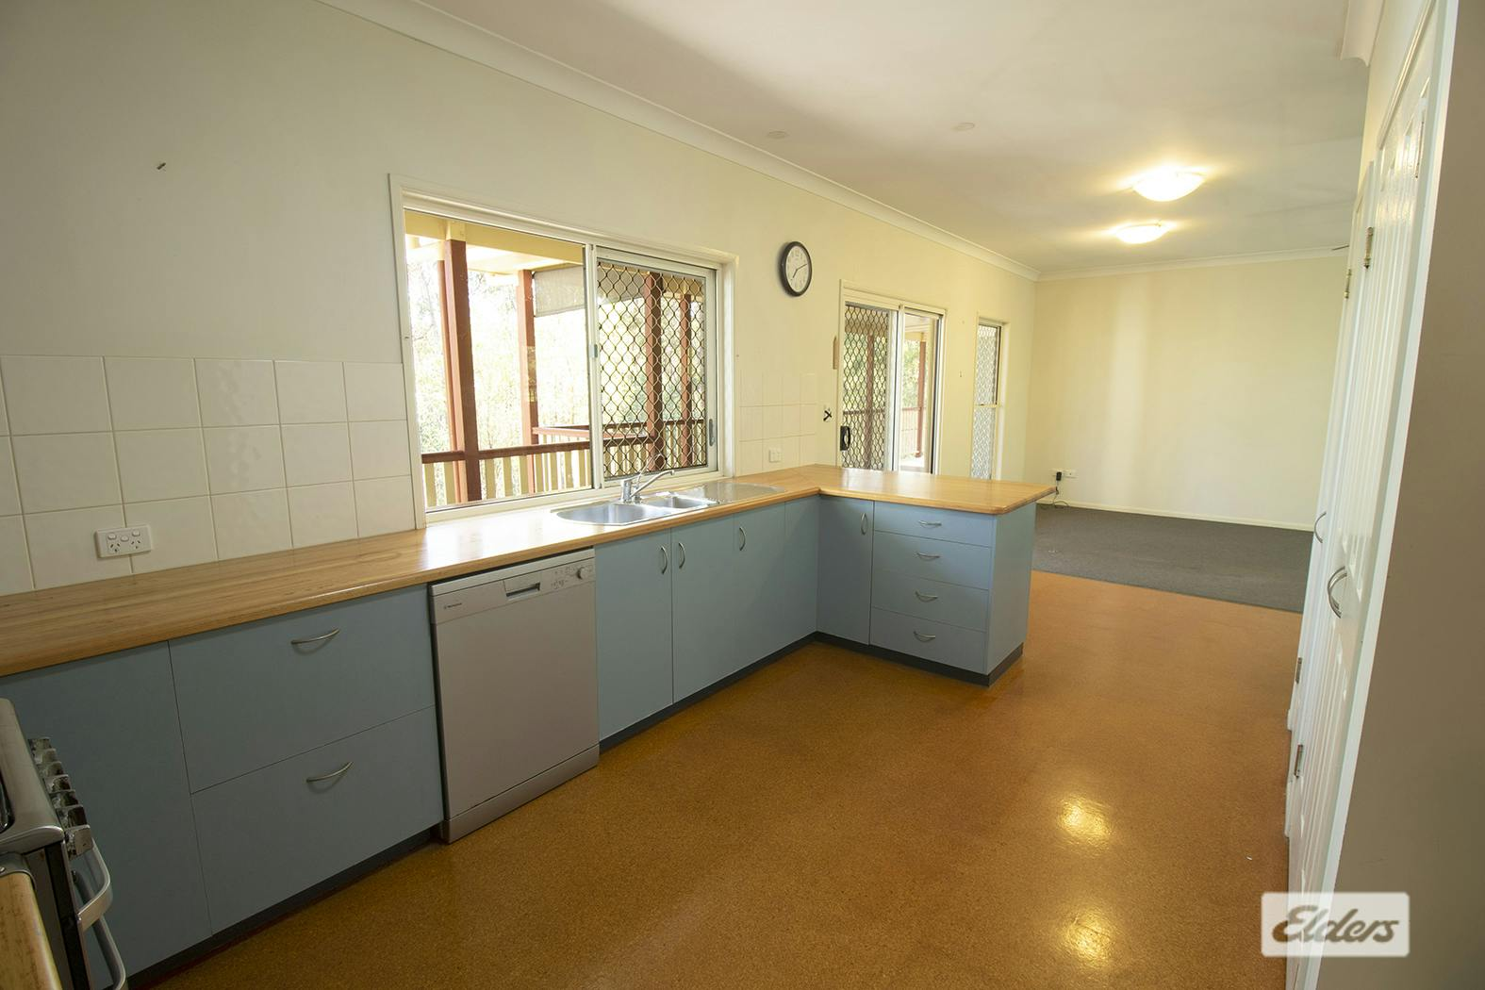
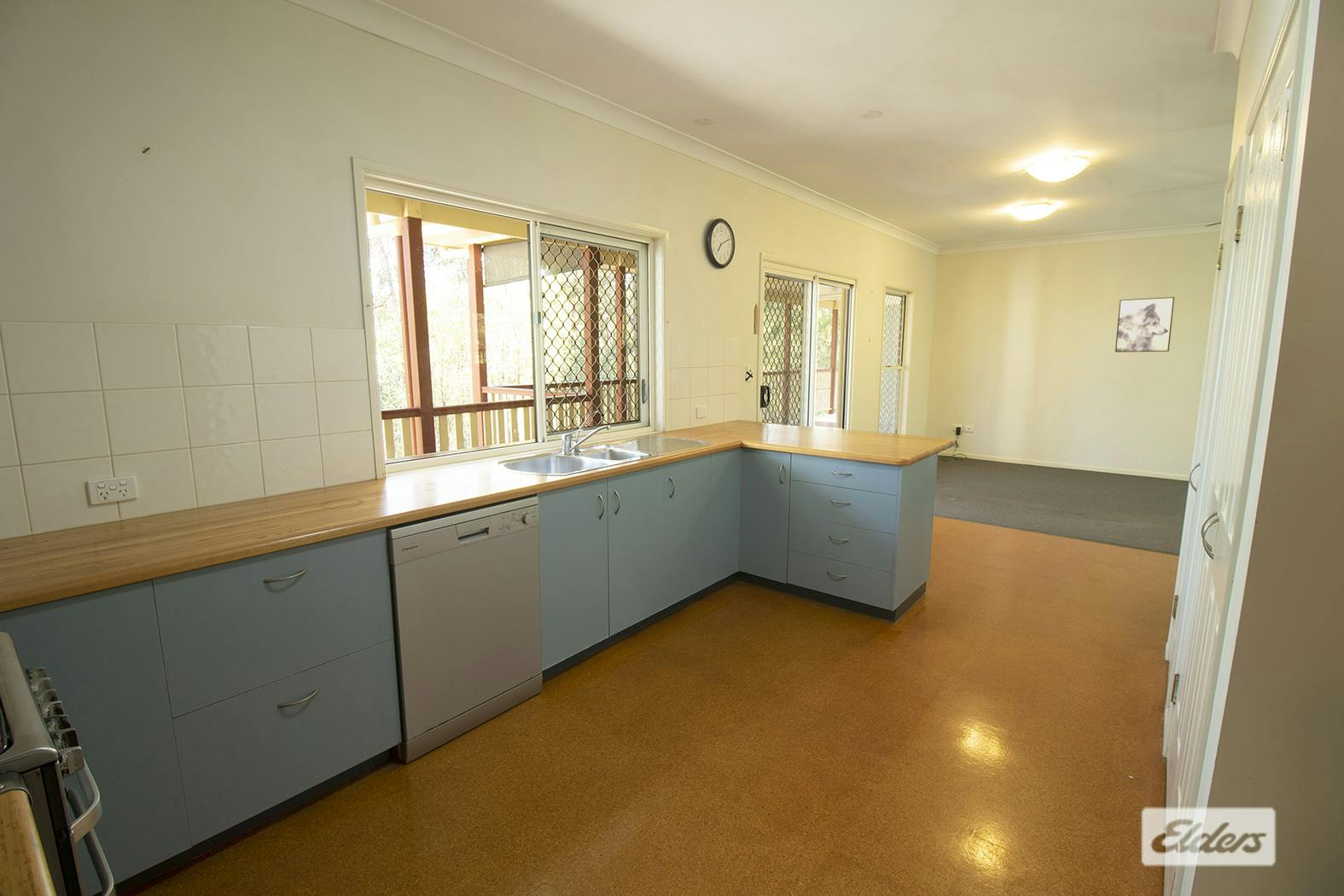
+ wall art (1143, 325)
